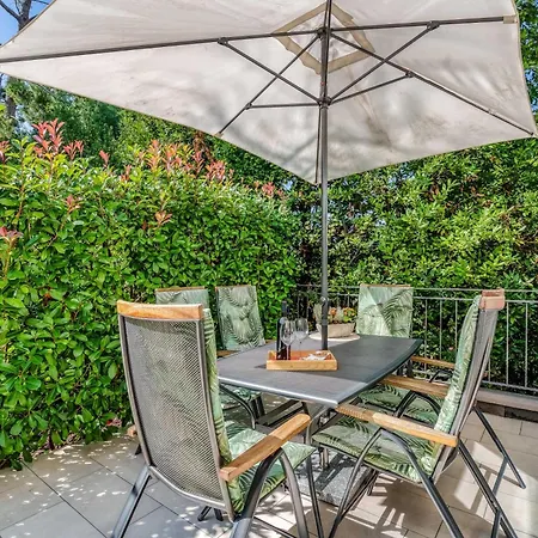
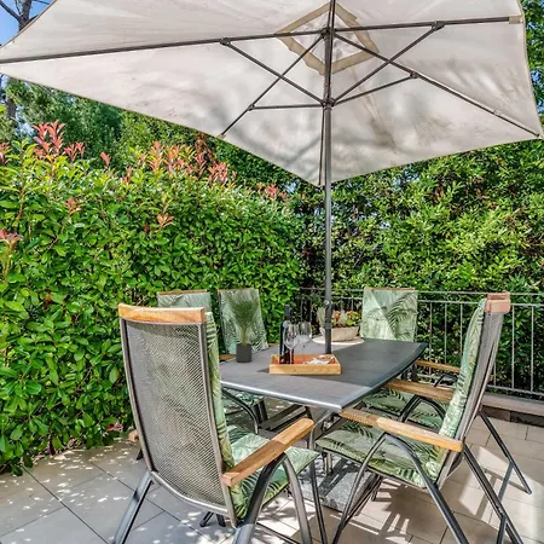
+ potted plant (247, 320)
